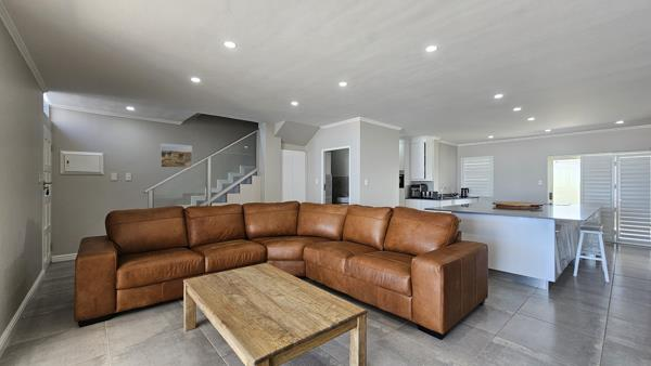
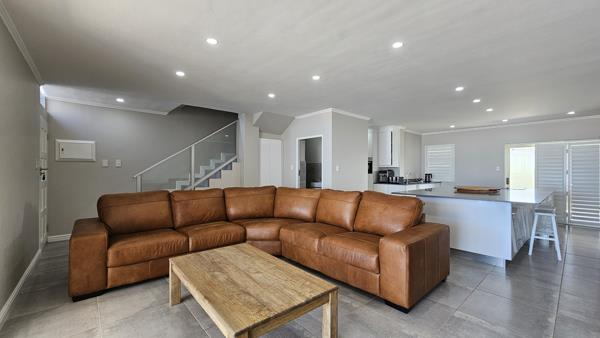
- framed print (176, 156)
